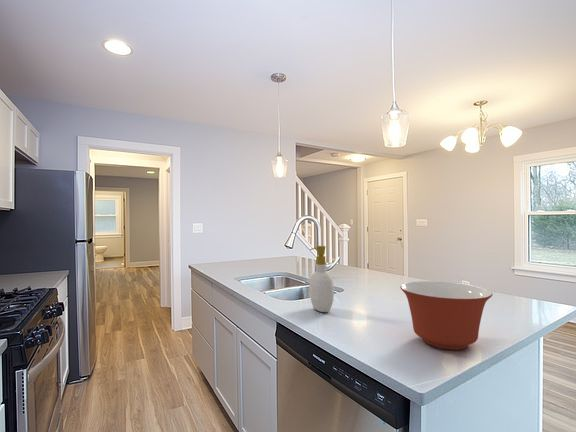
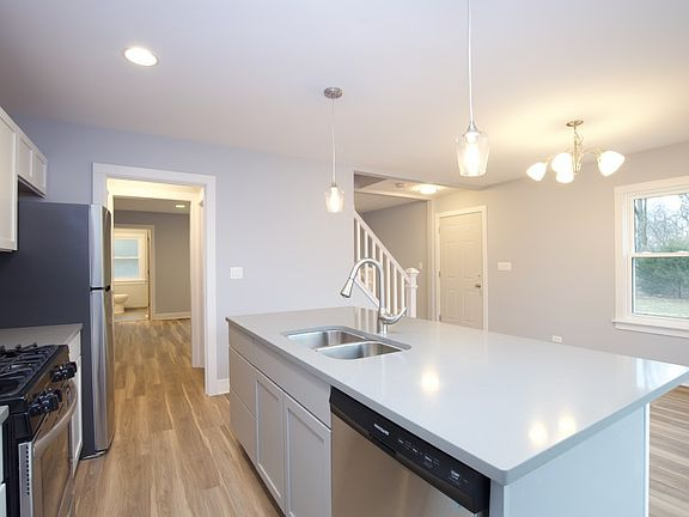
- soap bottle (320, 277)
- mixing bowl (444, 315)
